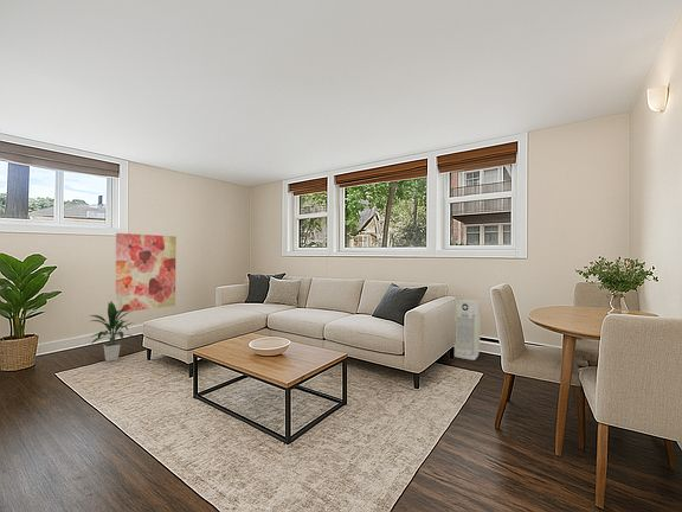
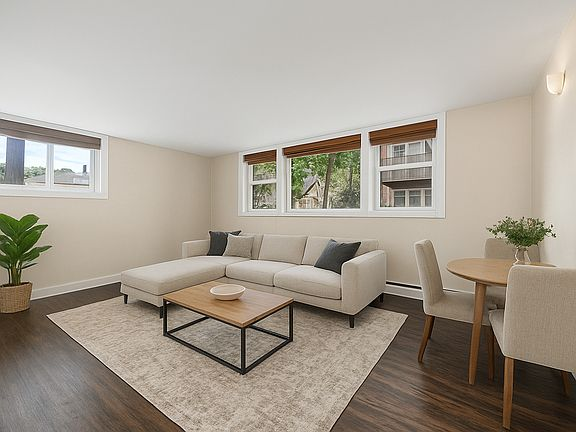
- air purifier (468, 327)
- wall art (147, 271)
- indoor plant (115, 331)
